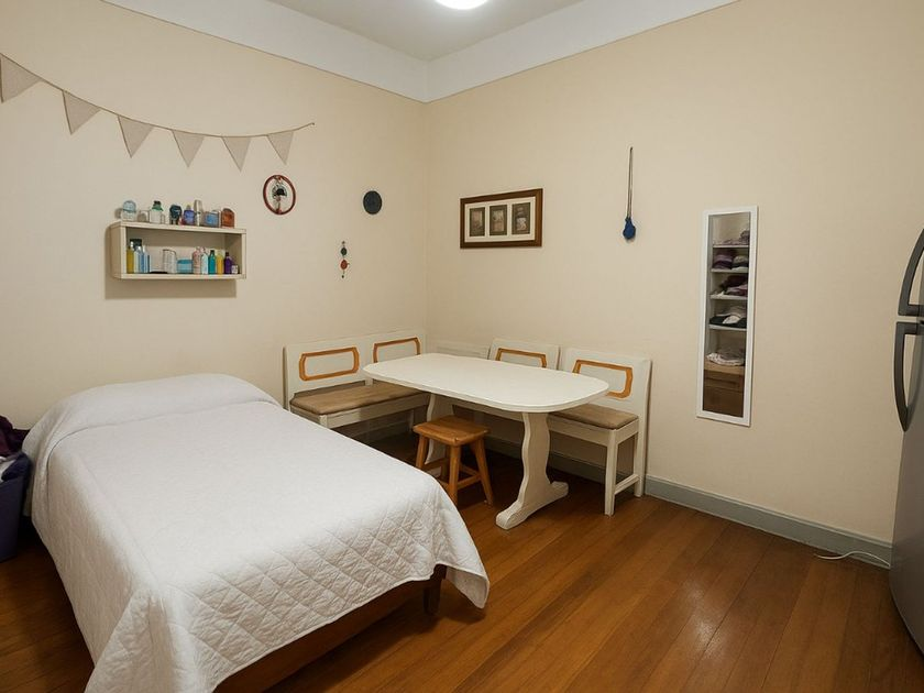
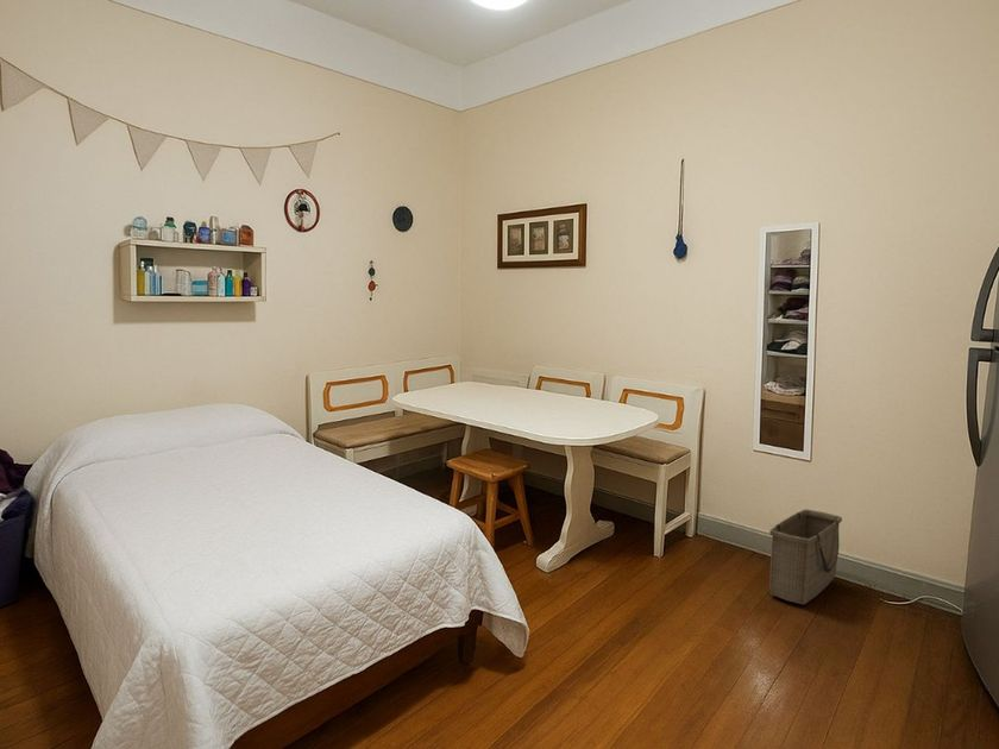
+ basket (805, 554)
